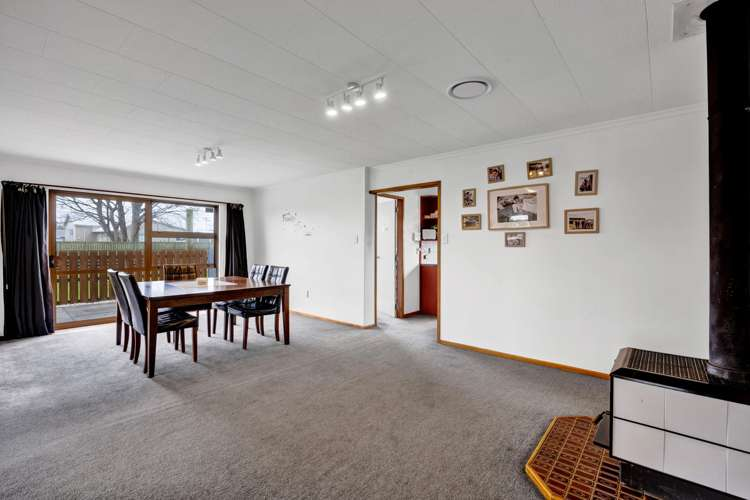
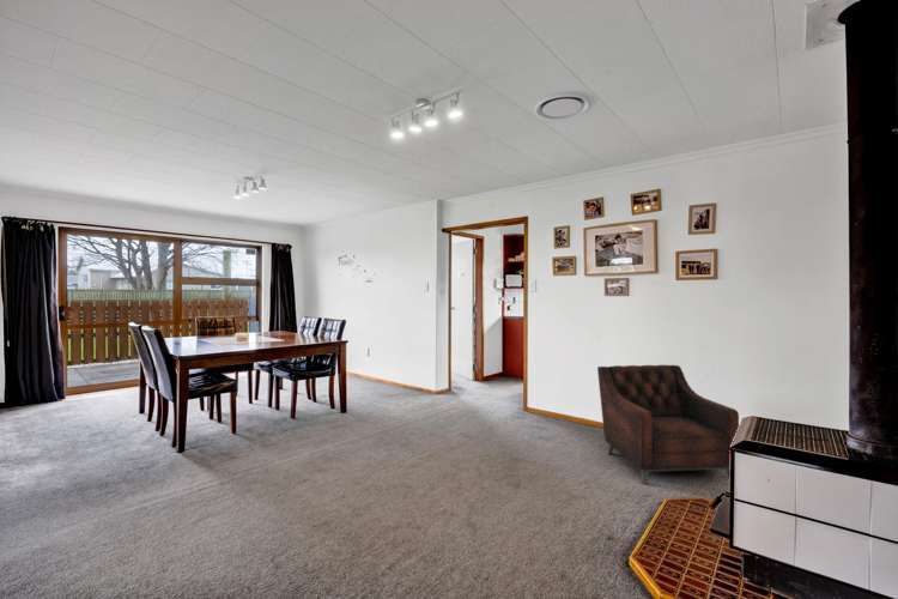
+ armchair (660, 417)
